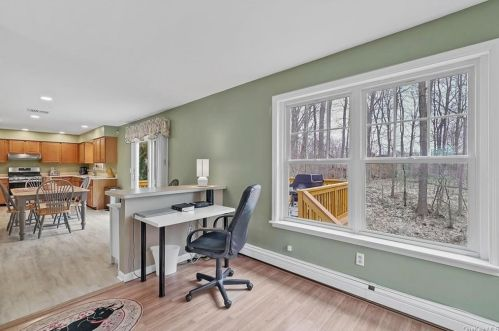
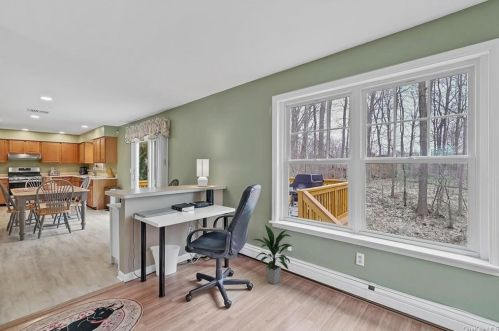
+ indoor plant (275, 253)
